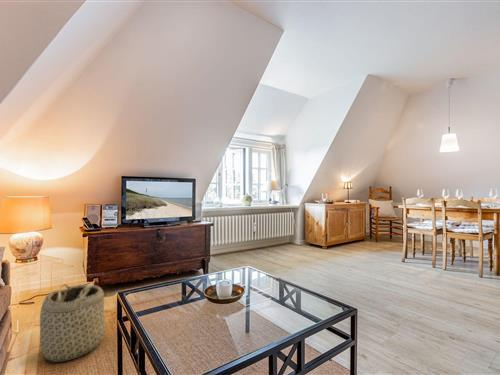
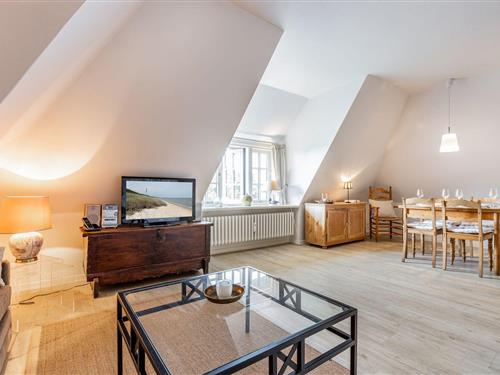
- basket (74, 317)
